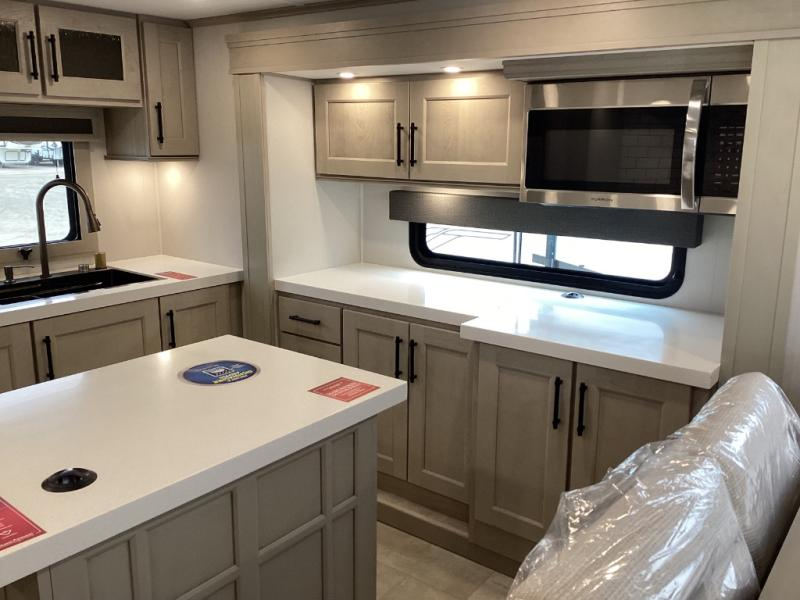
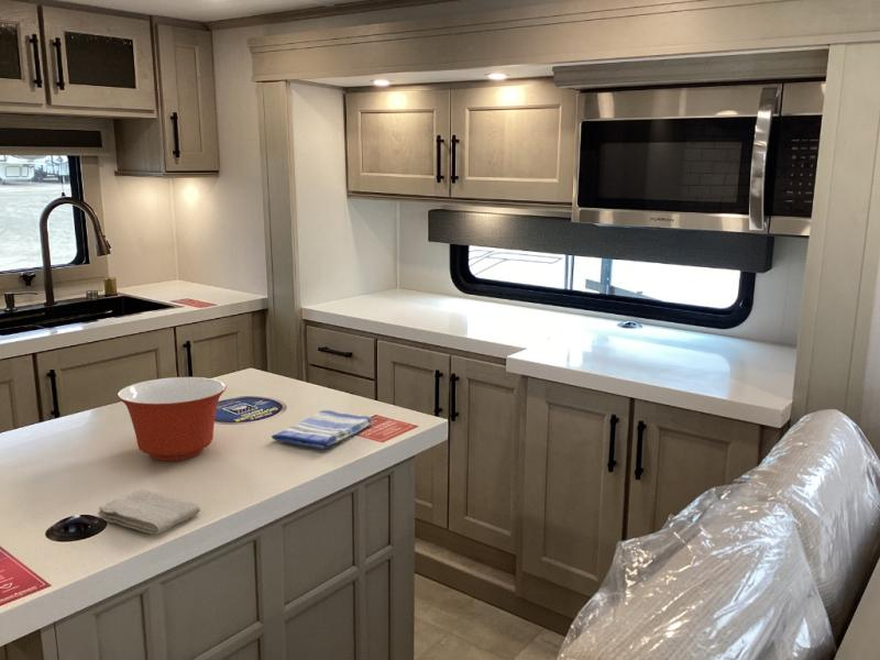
+ washcloth (148, 509)
+ dish towel (323, 427)
+ mixing bowl (174, 420)
